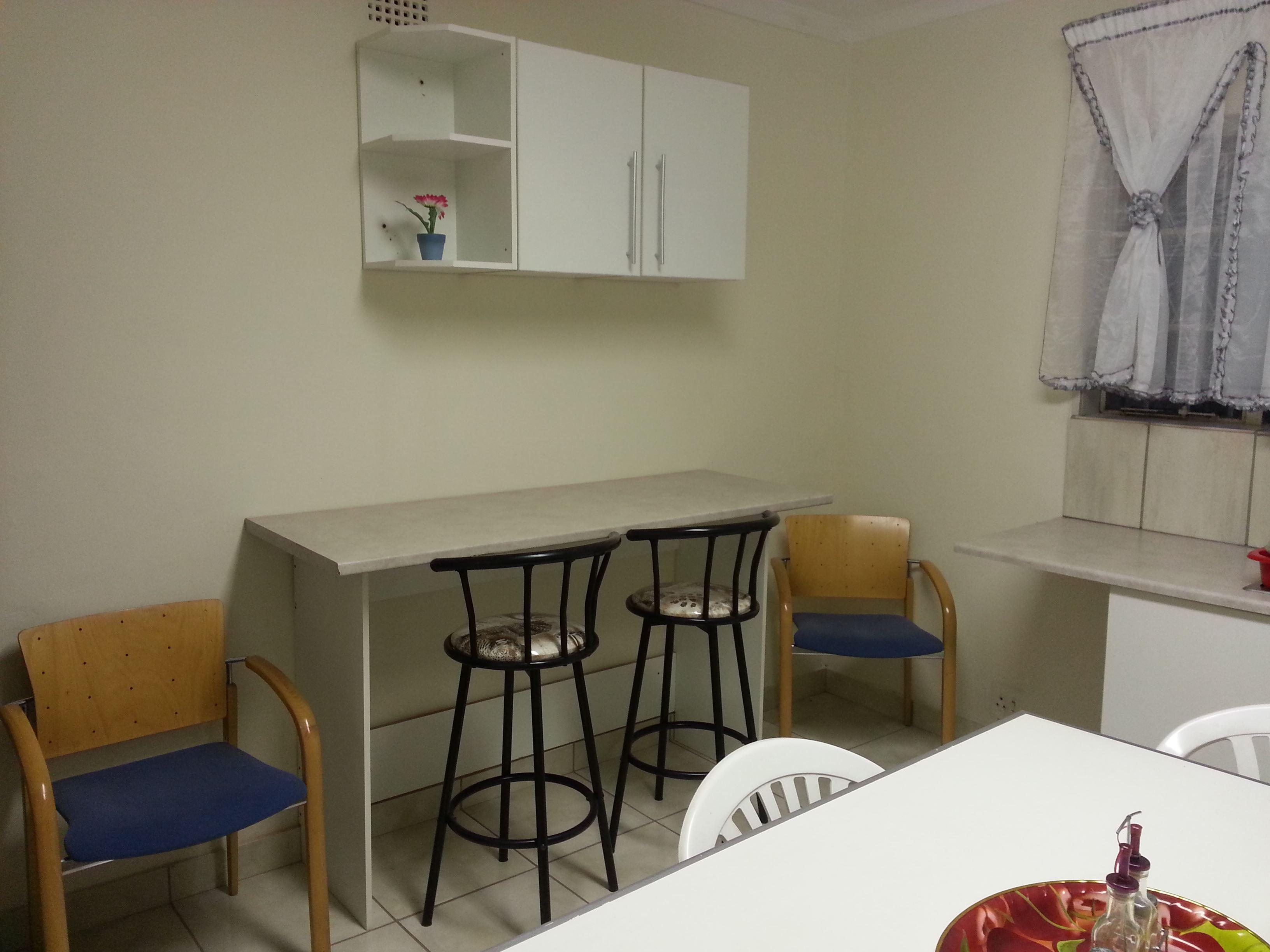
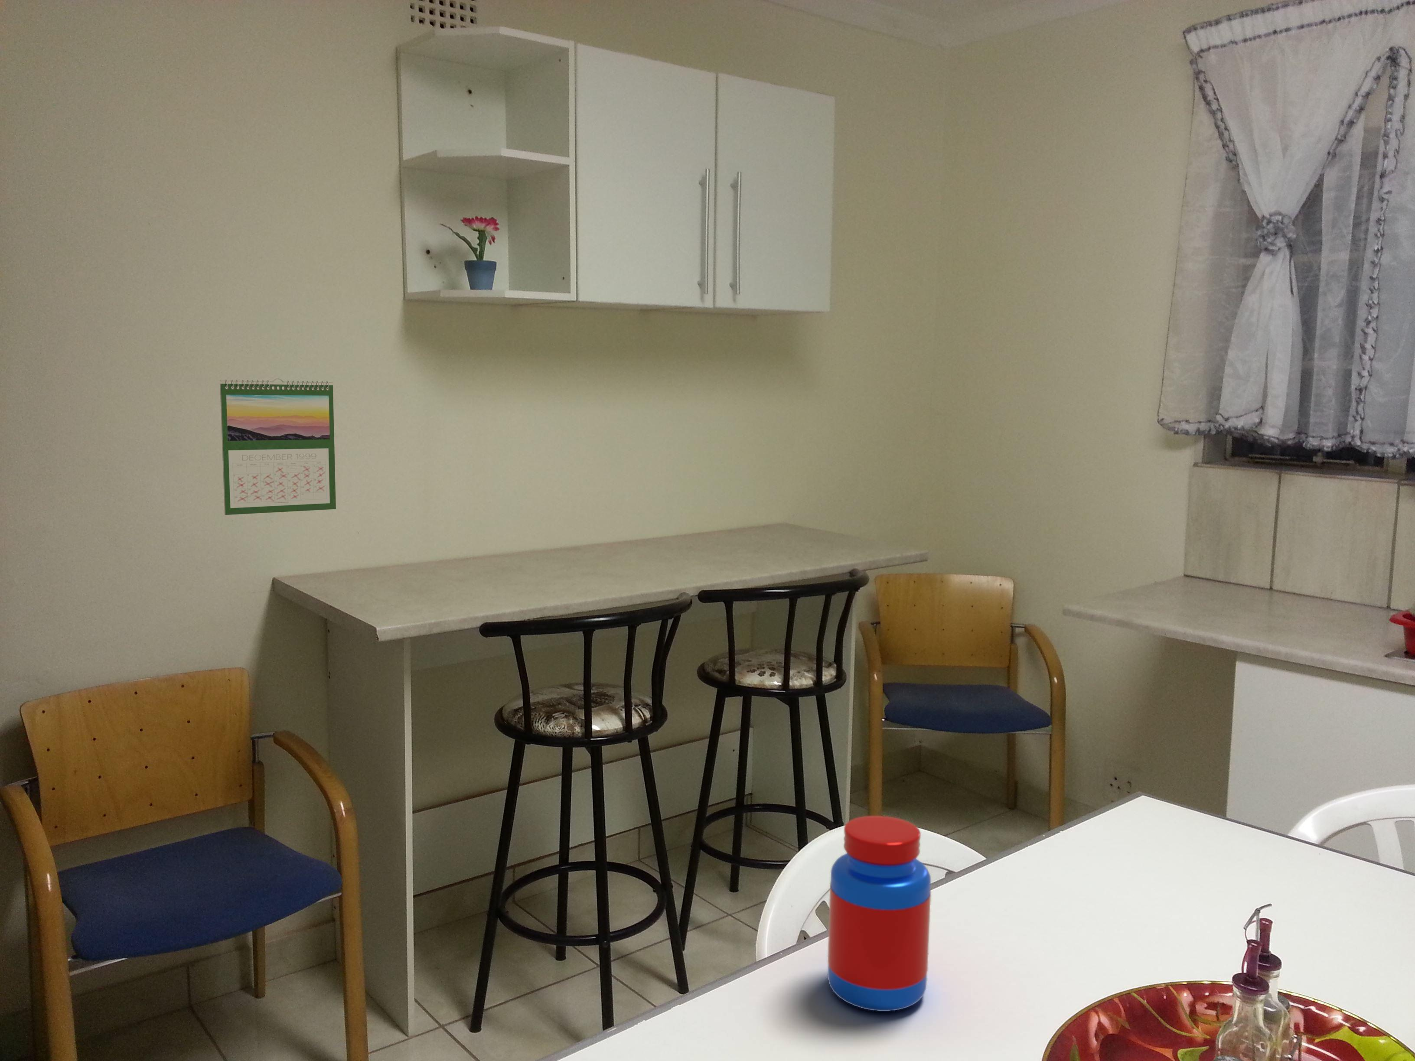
+ jar (879, 909)
+ calendar (280, 445)
